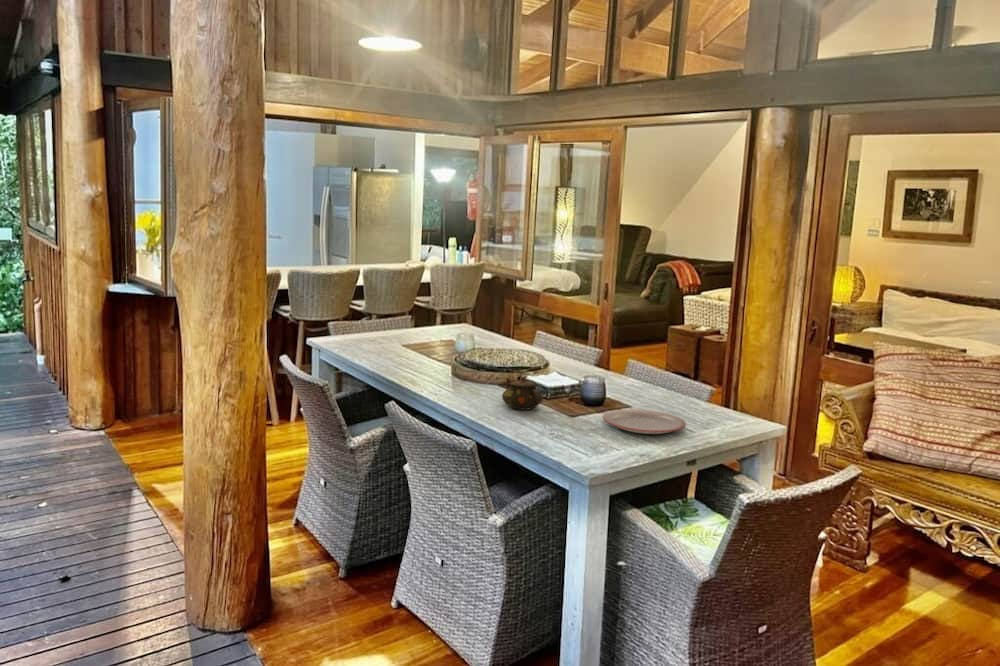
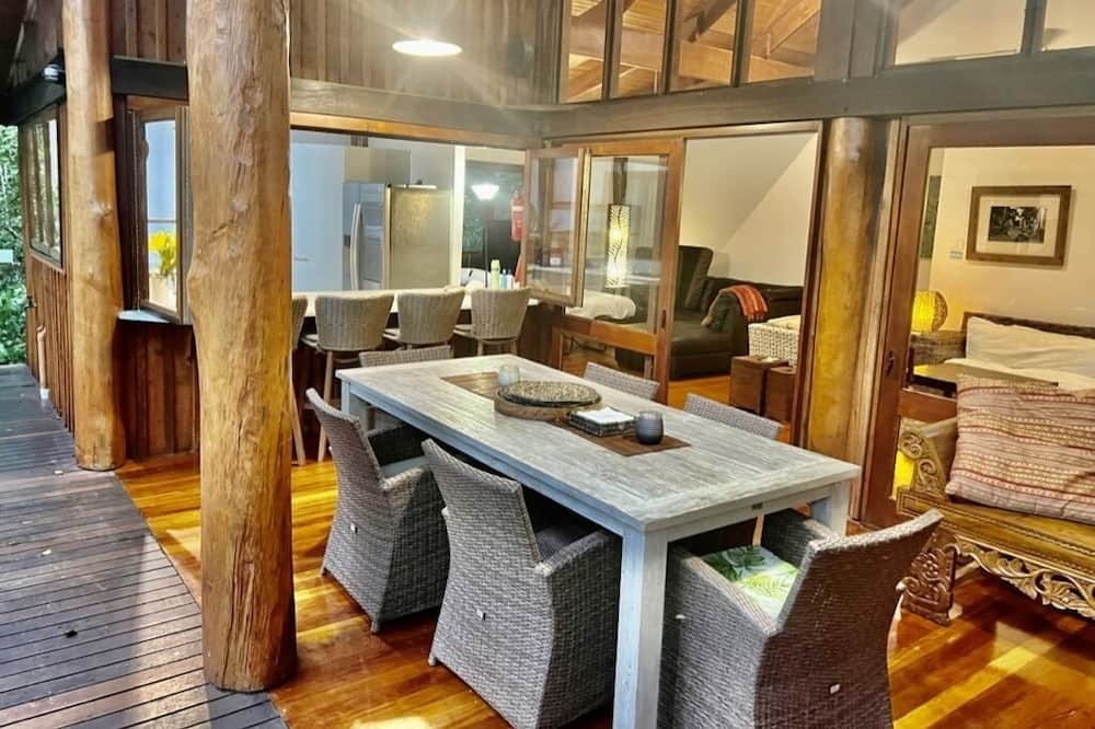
- teapot (522, 391)
- plate (643, 422)
